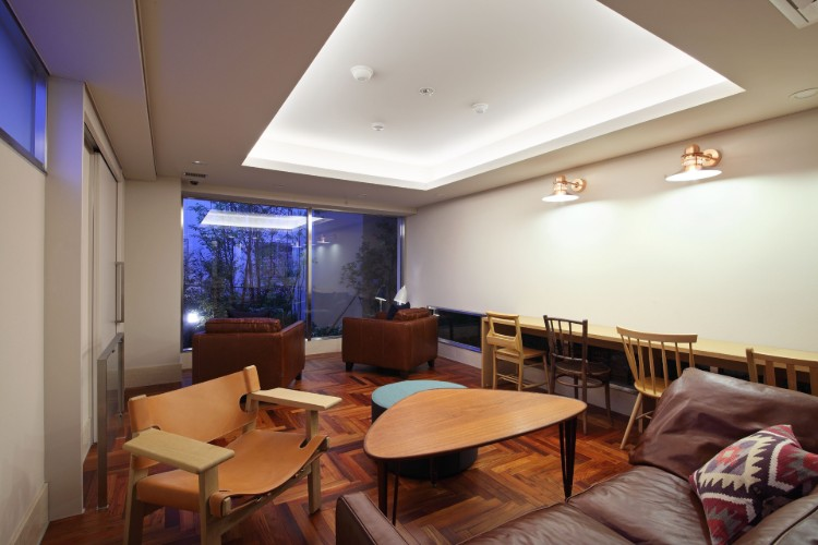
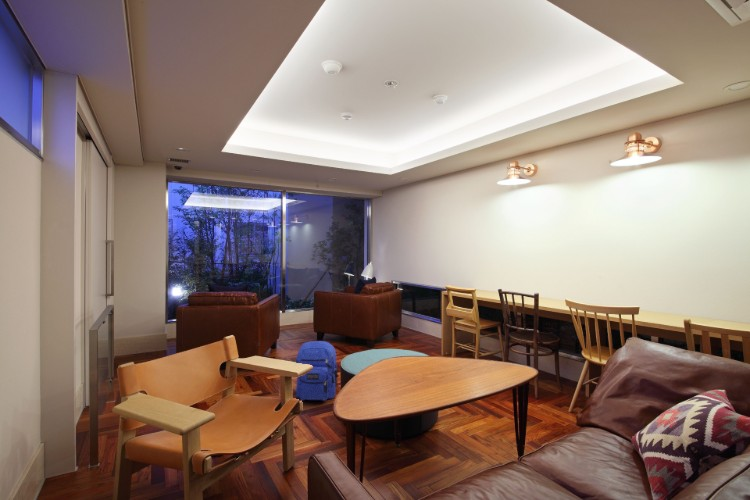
+ backpack (317, 369)
